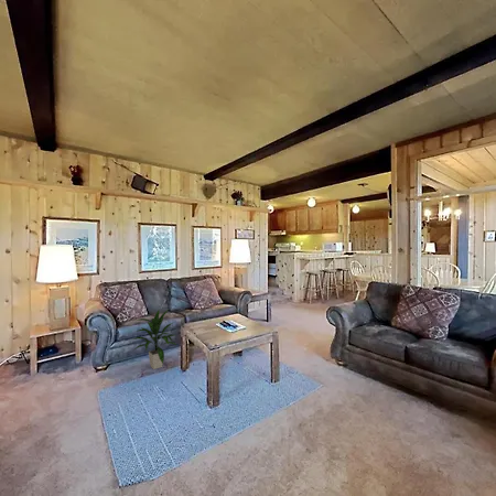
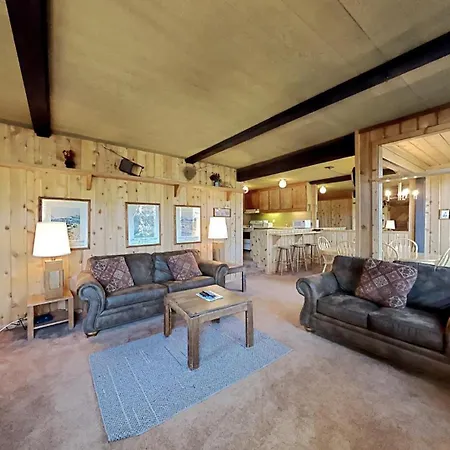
- indoor plant (155, 338)
